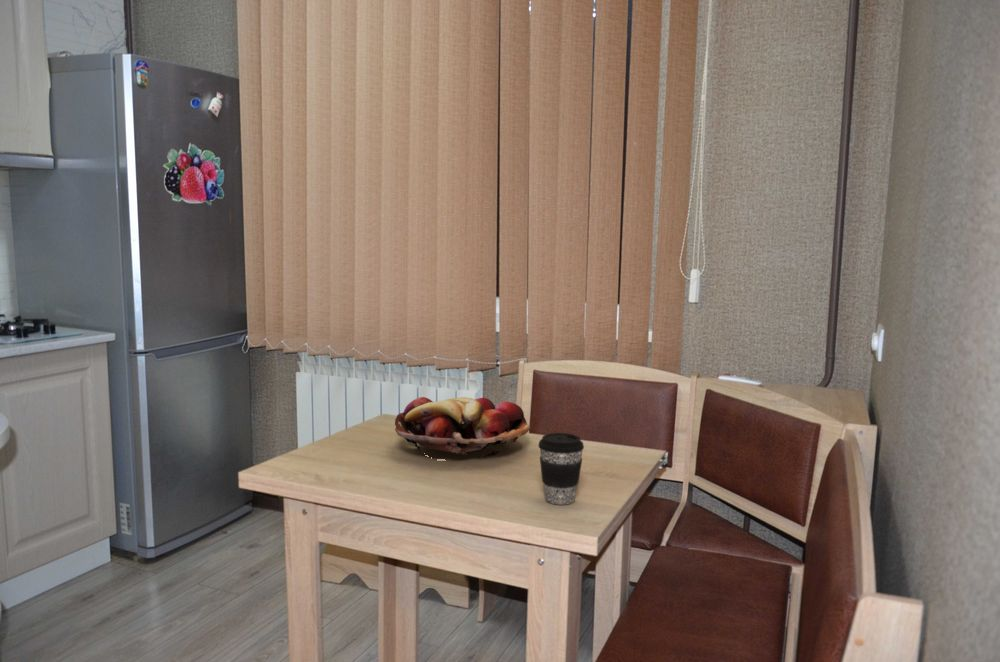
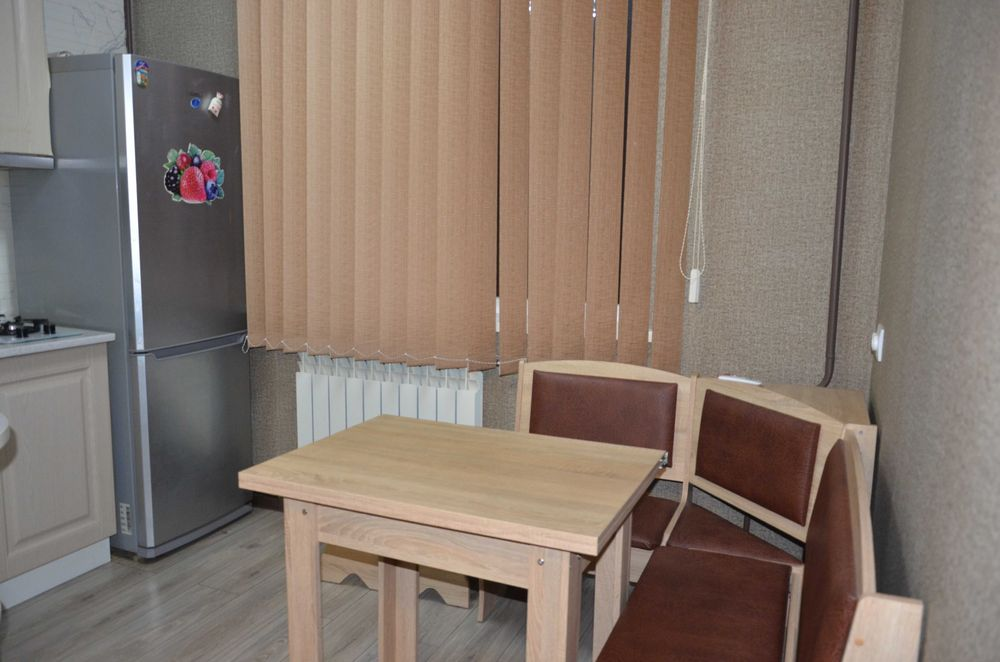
- fruit basket (462, 422)
- coffee cup (560, 468)
